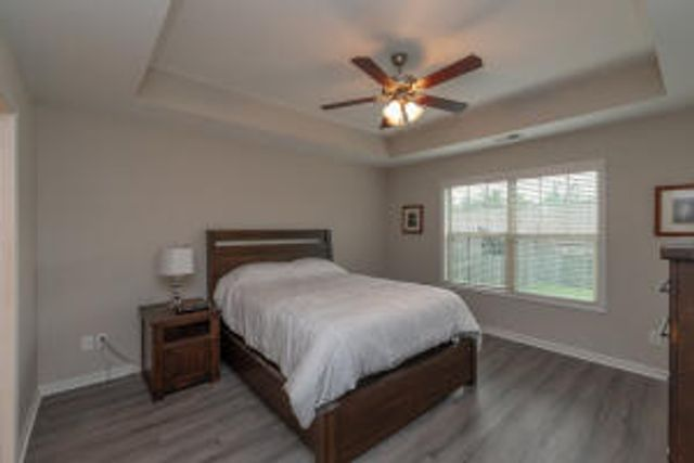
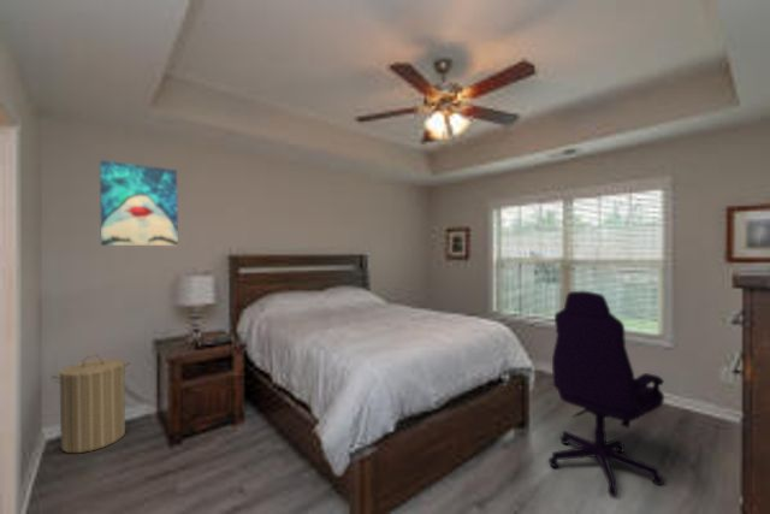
+ laundry hamper (94, 396)
+ office chair (603, 376)
+ wall art (141, 205)
